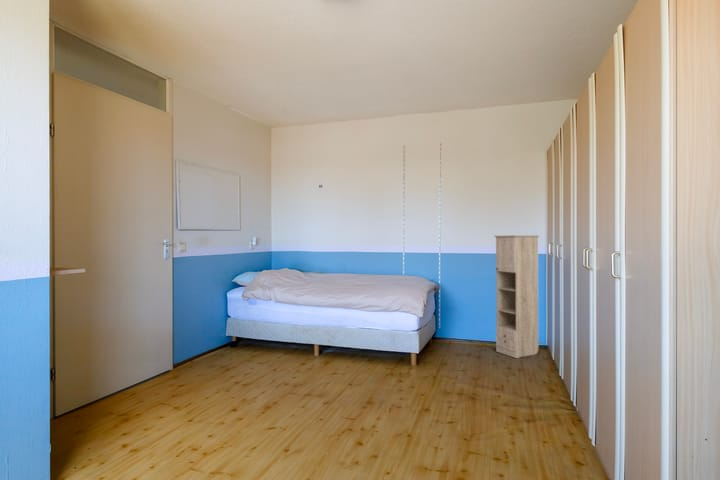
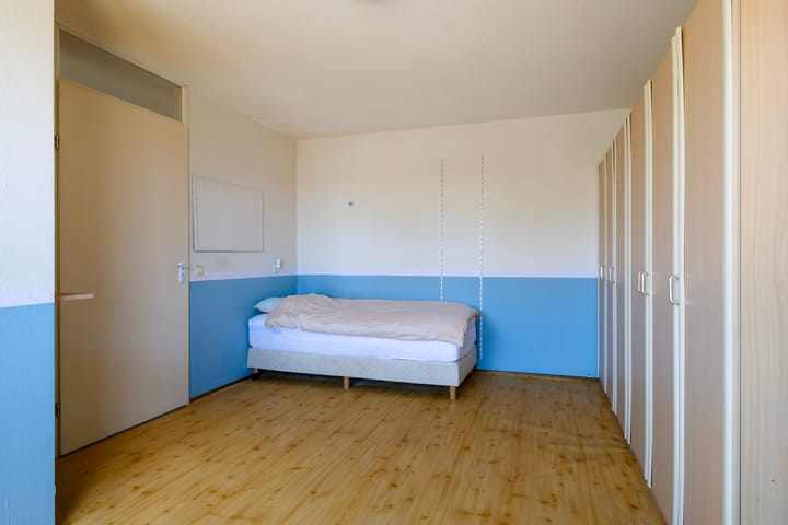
- storage cabinet (516, 294)
